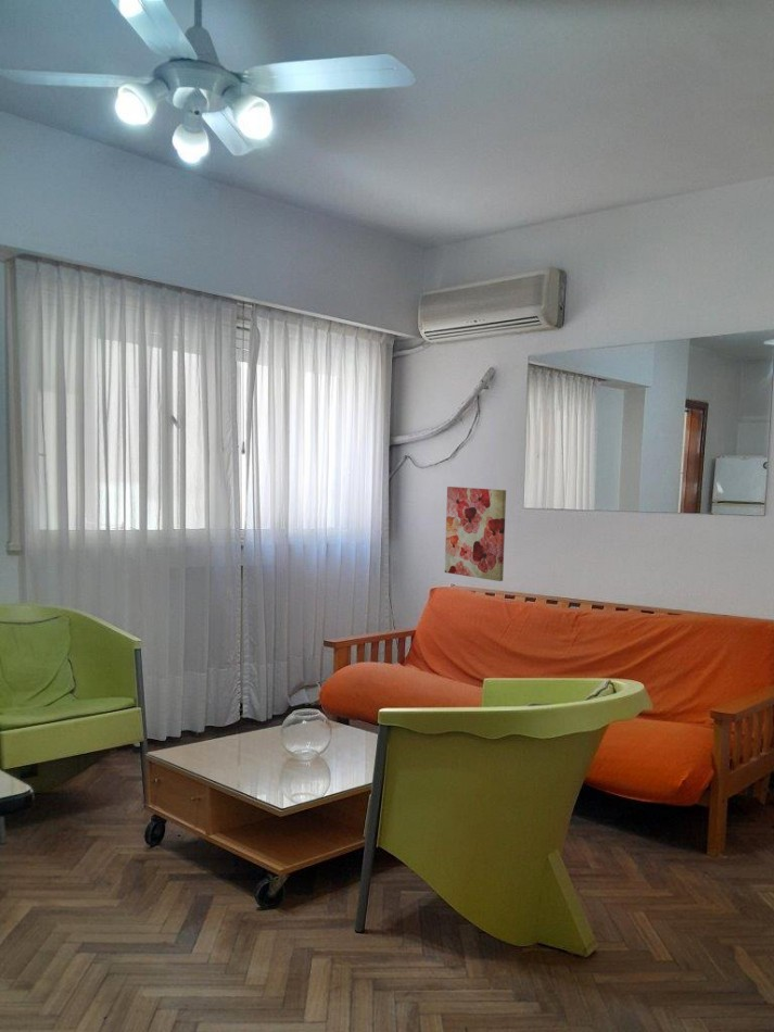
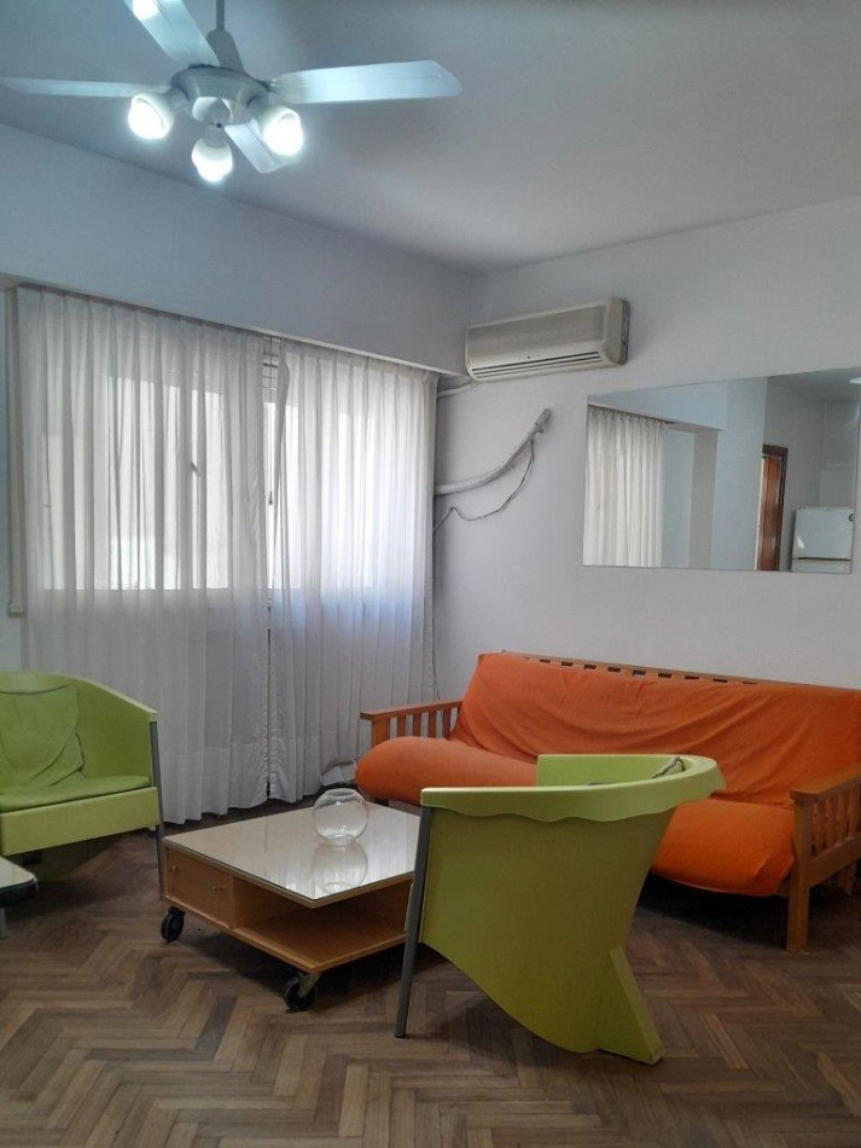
- wall art (474, 532)
